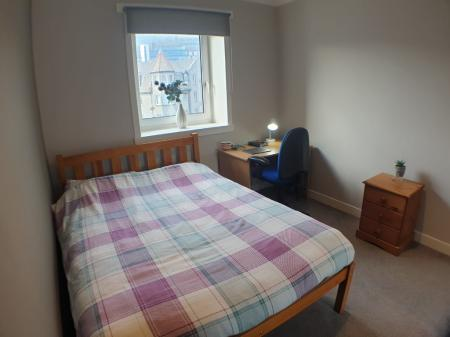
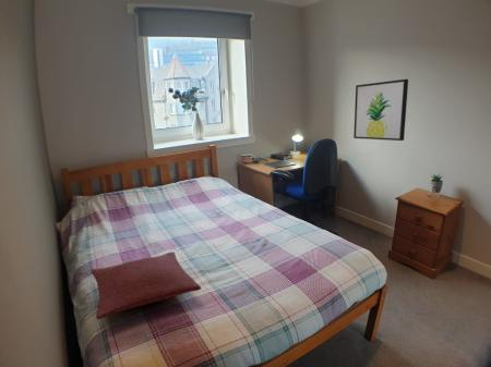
+ pillow (143, 280)
+ wall art (379, 111)
